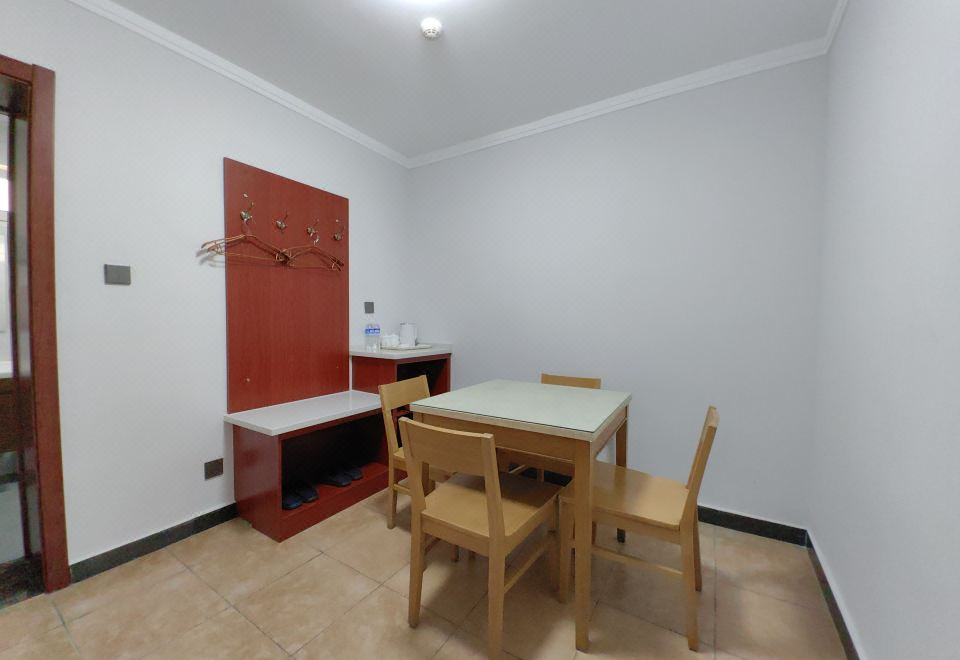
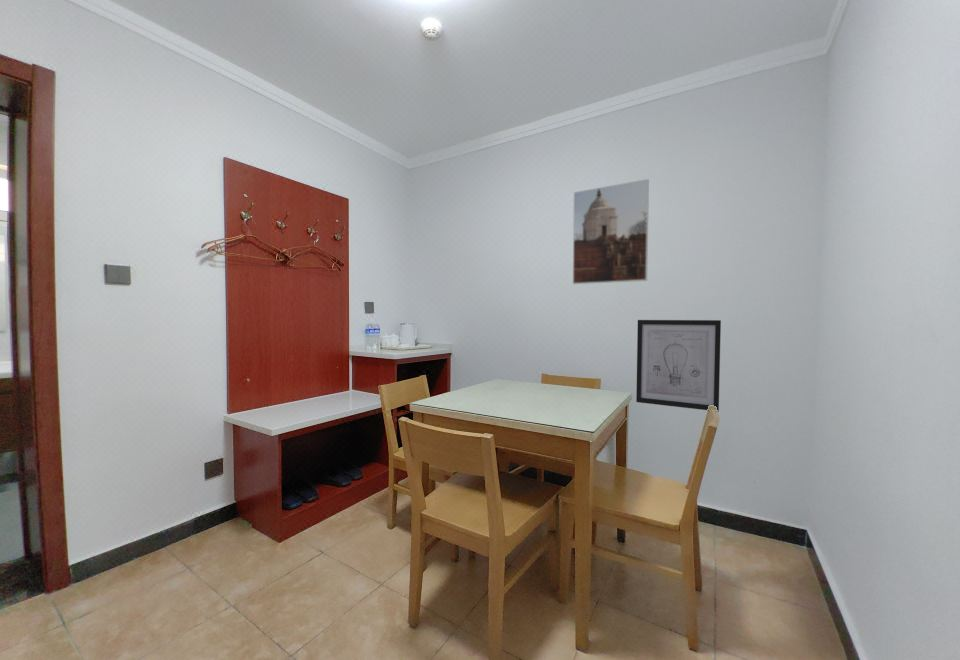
+ wall art (676, 363)
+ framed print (608, 234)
